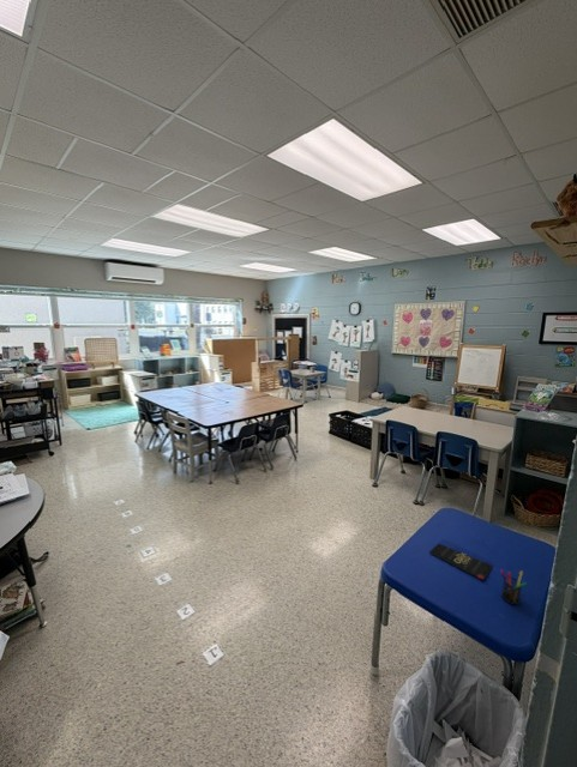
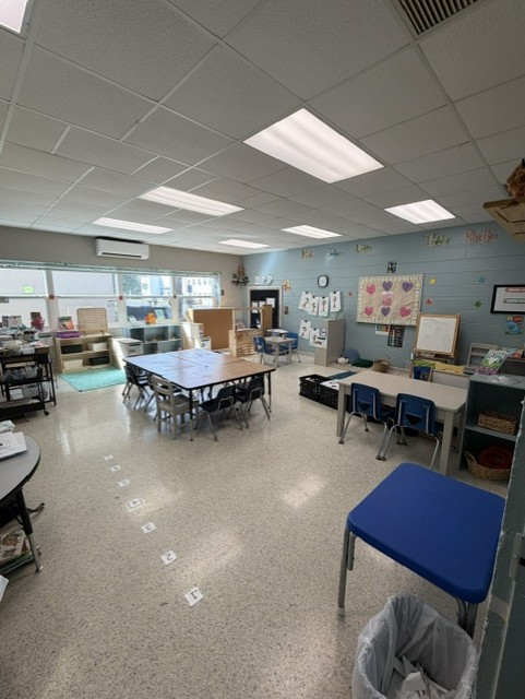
- pen holder (513, 586)
- playing card (461, 557)
